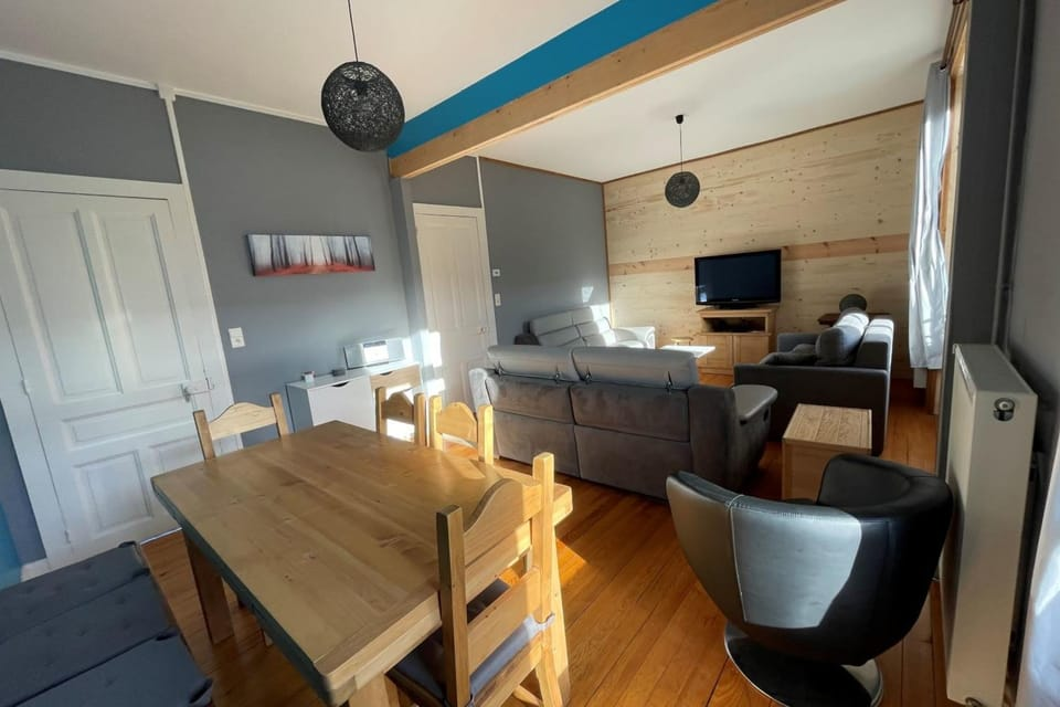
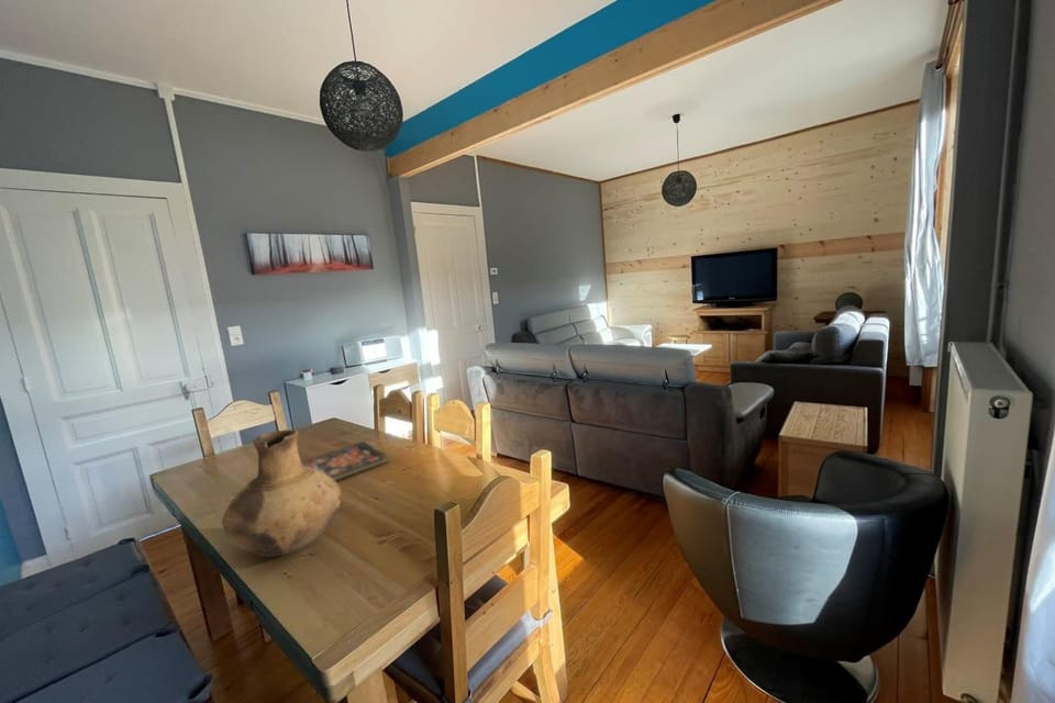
+ board game (334, 464)
+ vase (282, 492)
